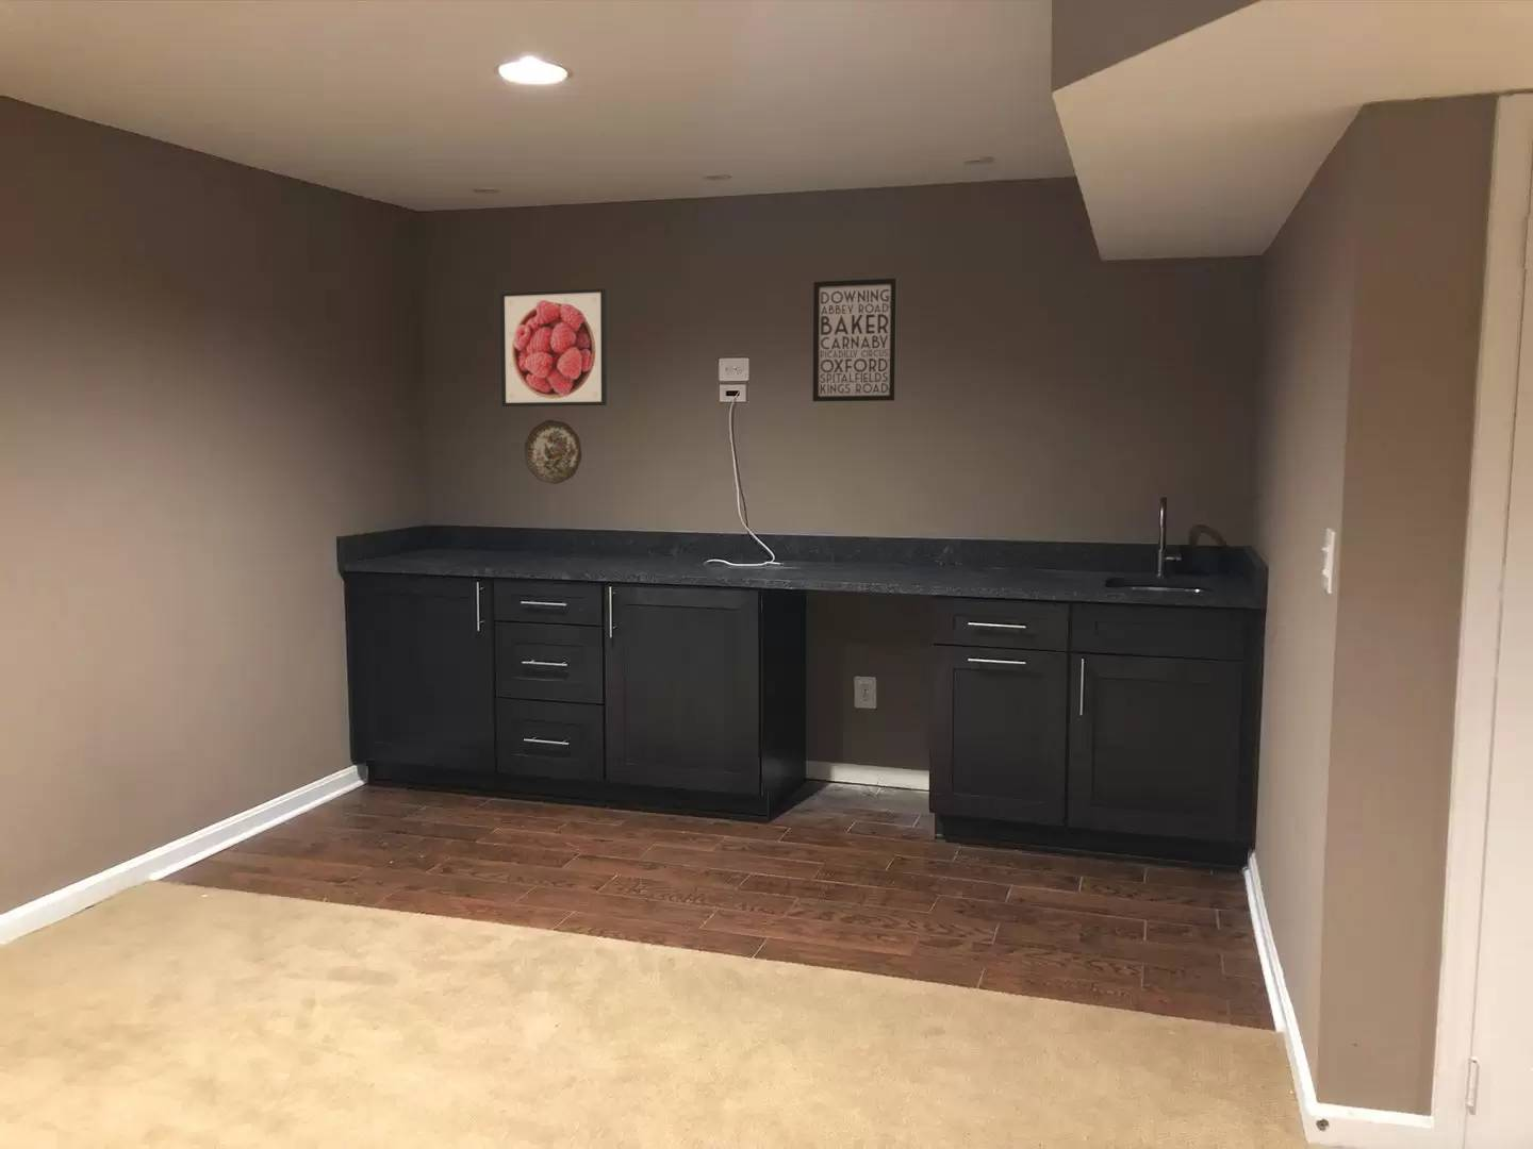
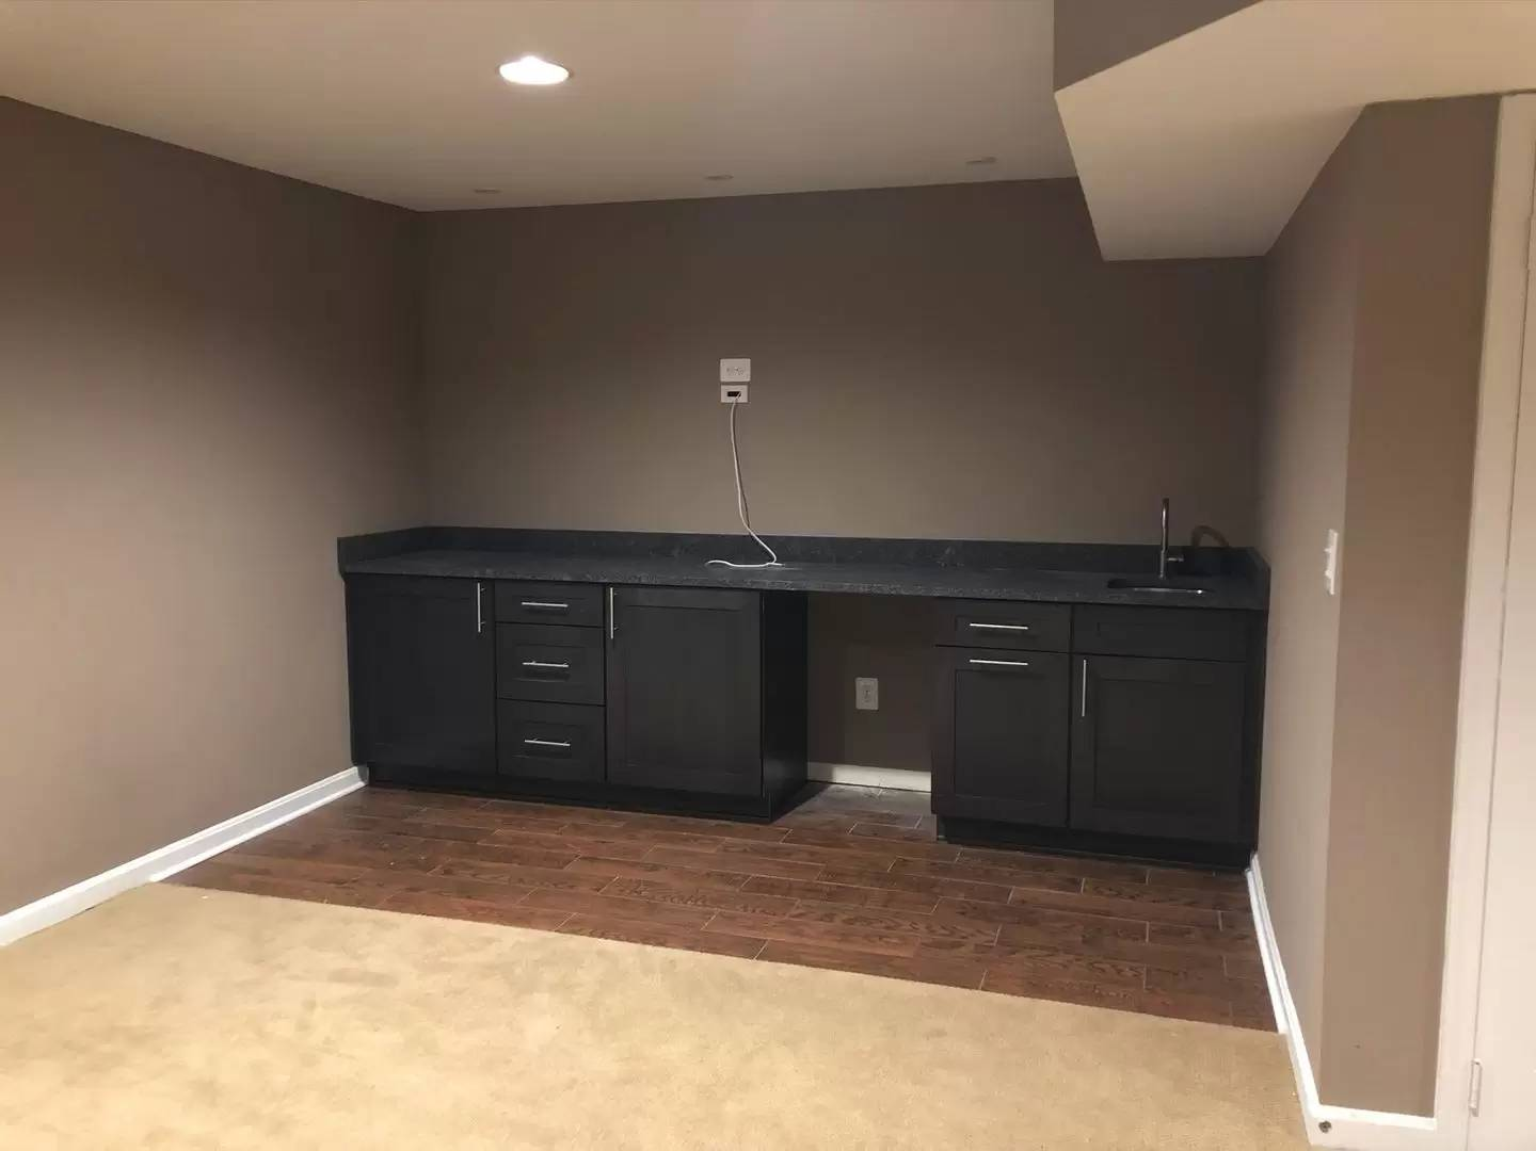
- decorative plate (554, 451)
- wall art (853, 340)
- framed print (553, 348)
